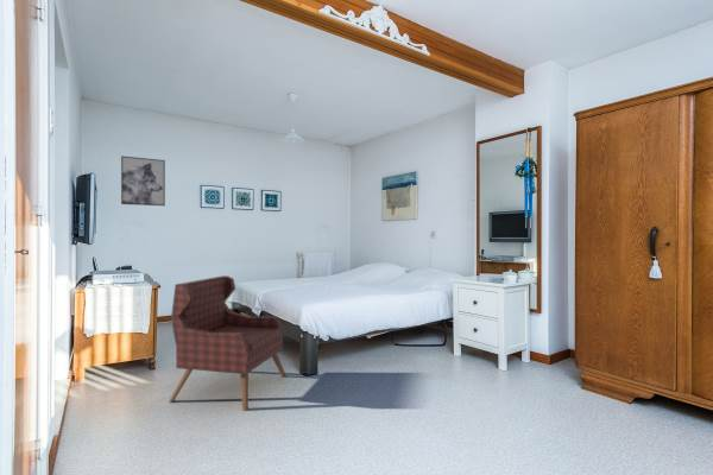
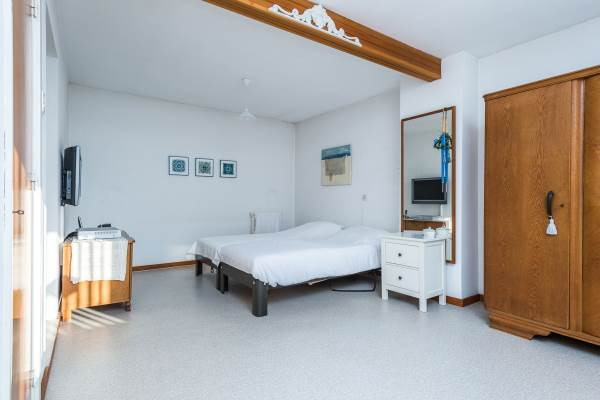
- armchair (232, 334)
- wall art (143, 182)
